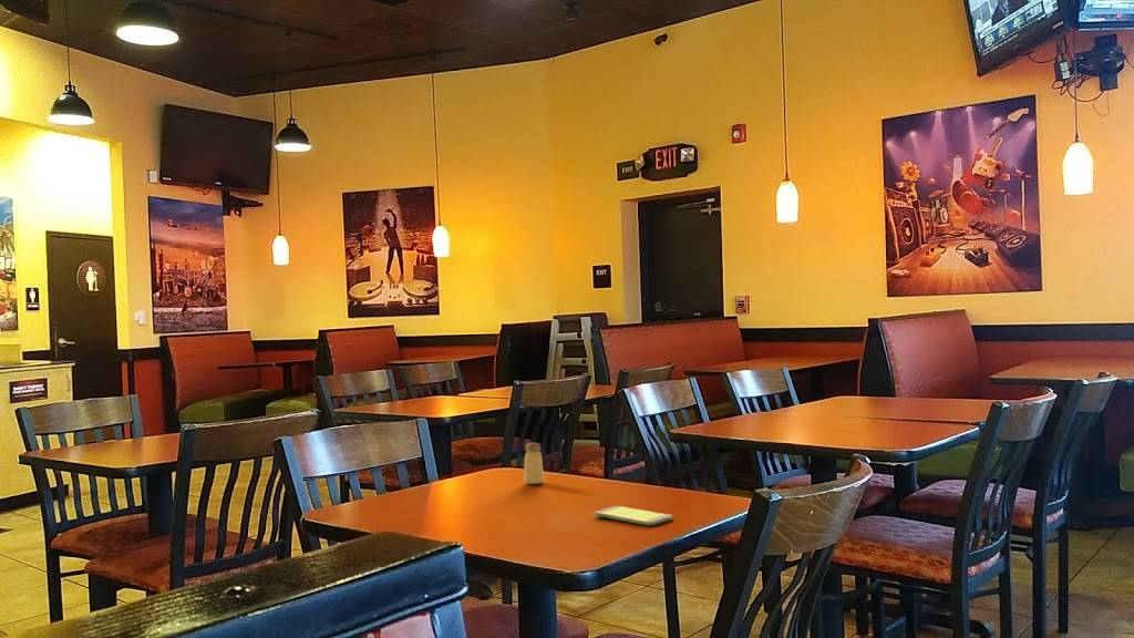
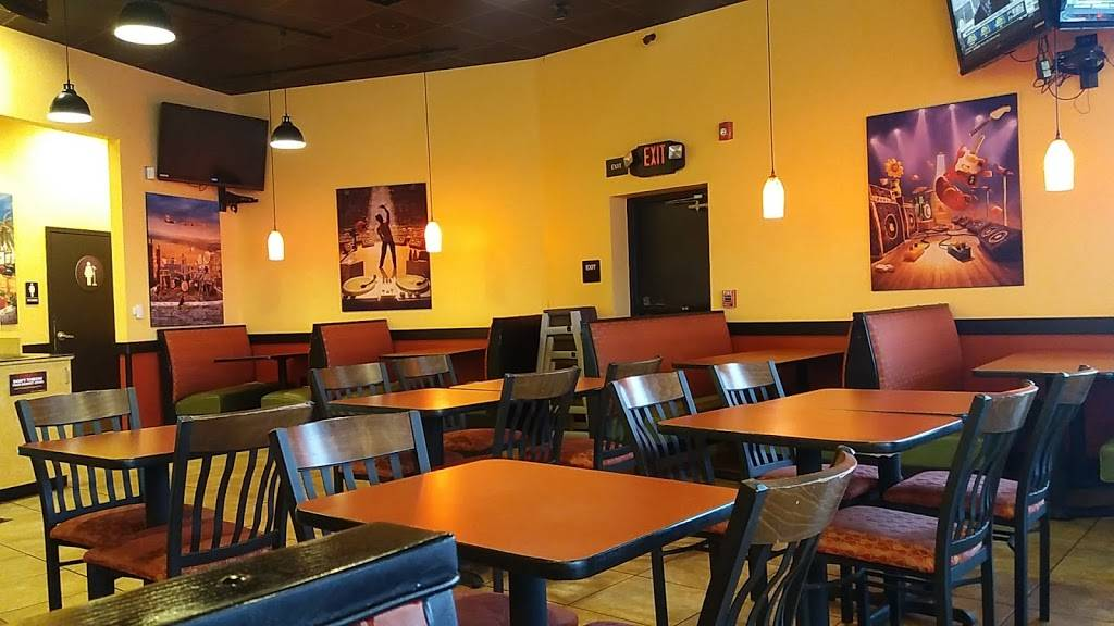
- smartphone (632, 515)
- saltshaker (533, 462)
